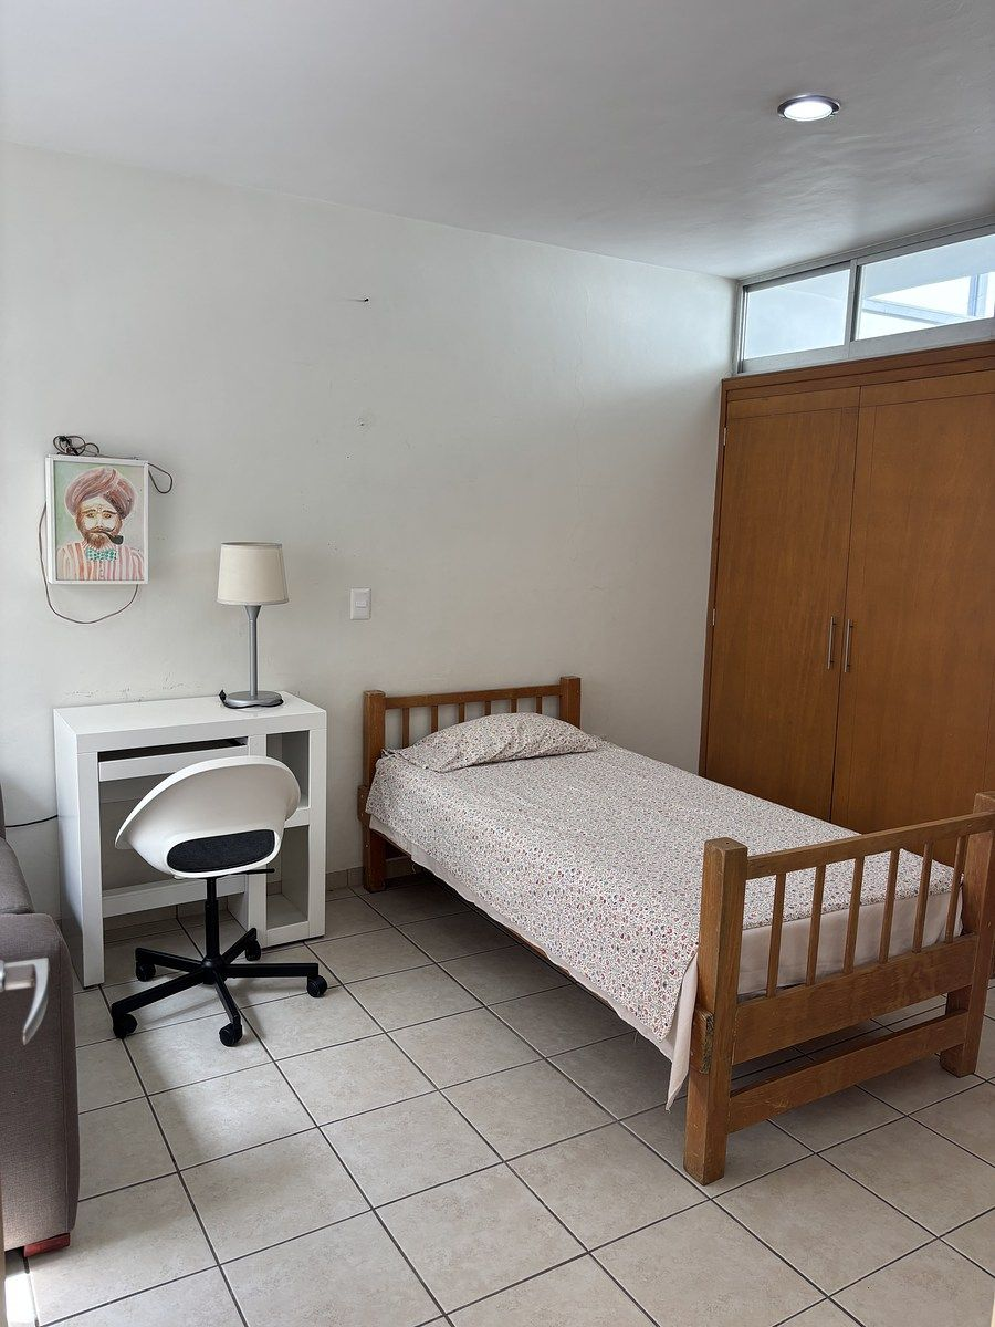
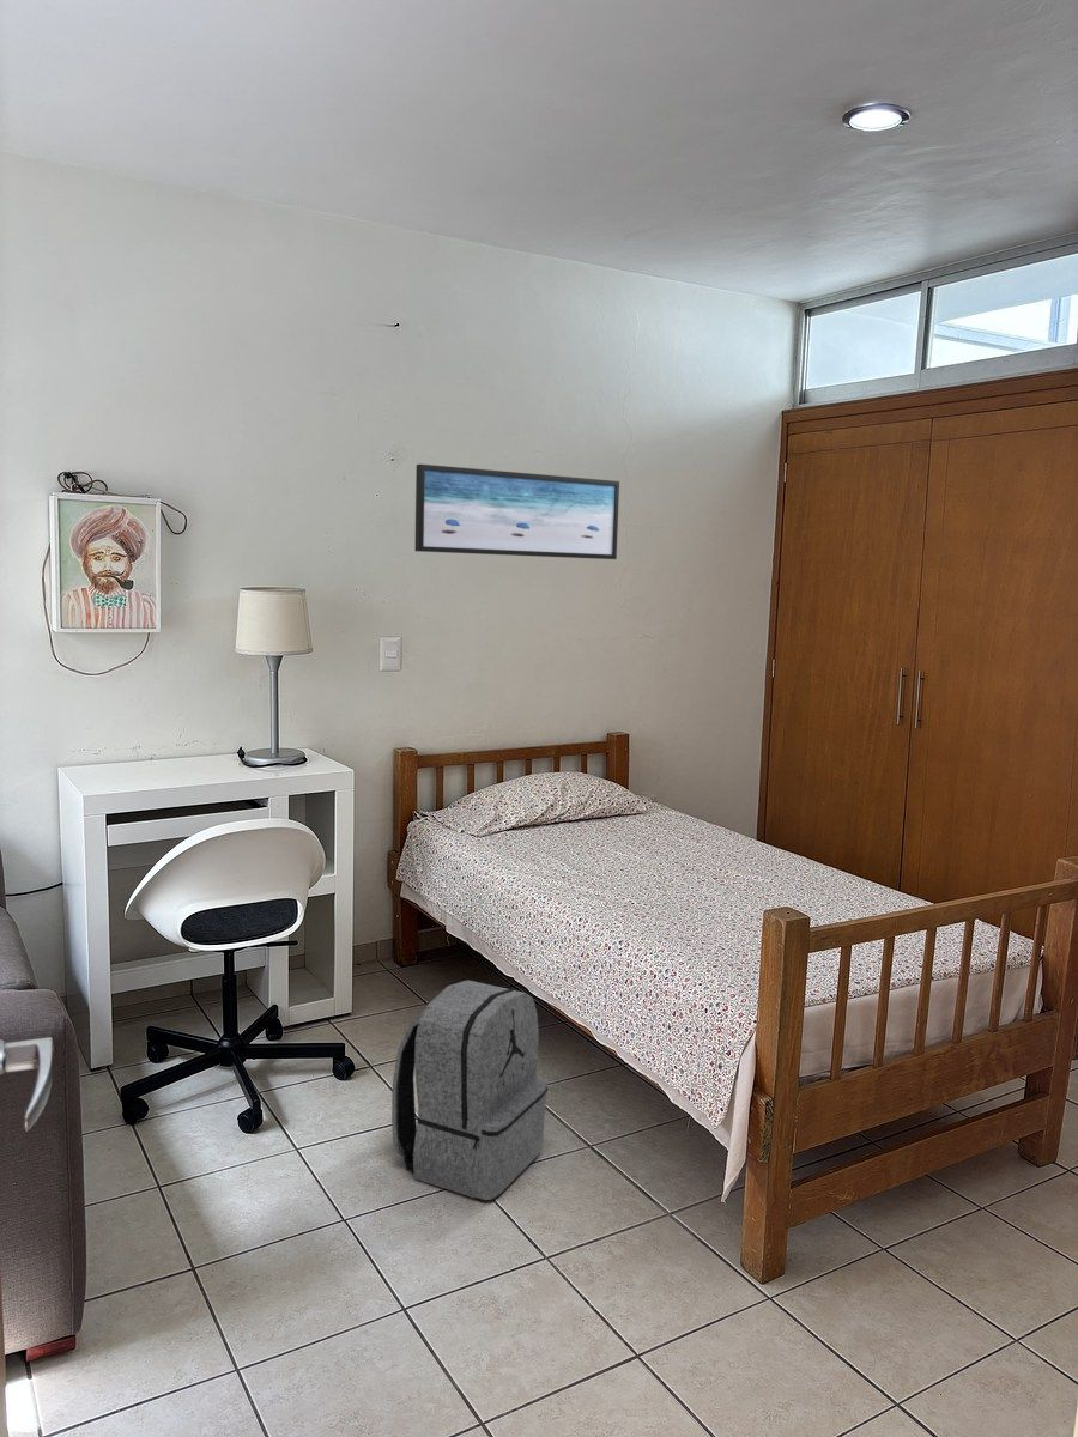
+ backpack (468, 1075)
+ wall art (521, 514)
